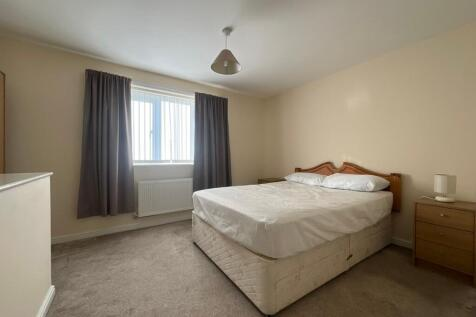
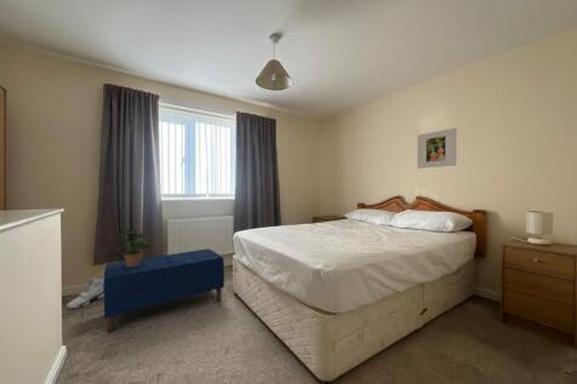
+ bench (167, 283)
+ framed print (435, 149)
+ potted plant (133, 246)
+ sneaker (88, 291)
